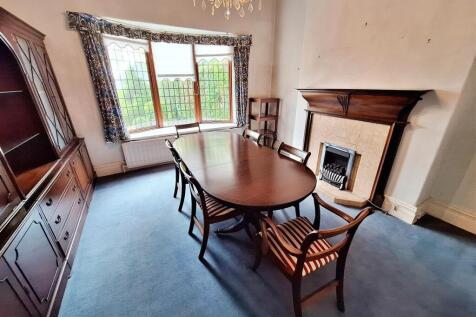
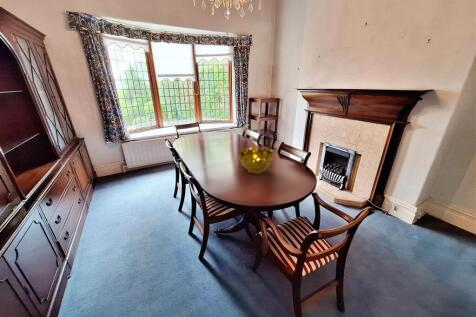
+ decorative bowl (255, 160)
